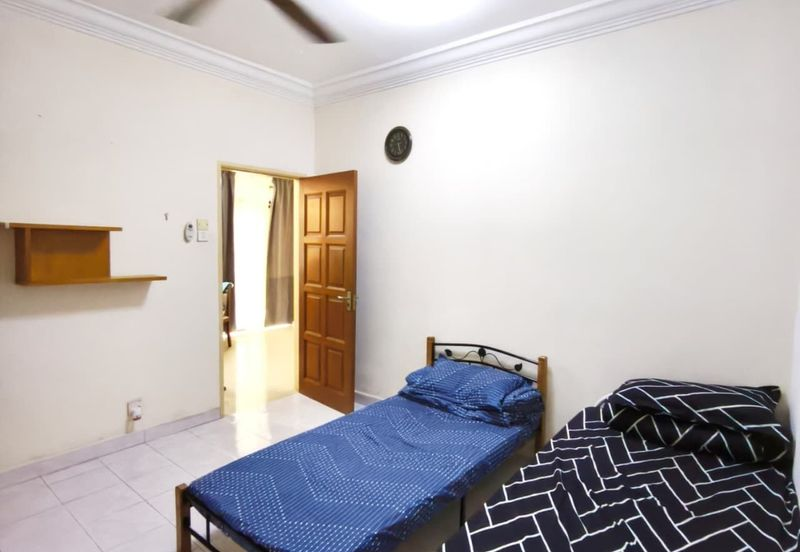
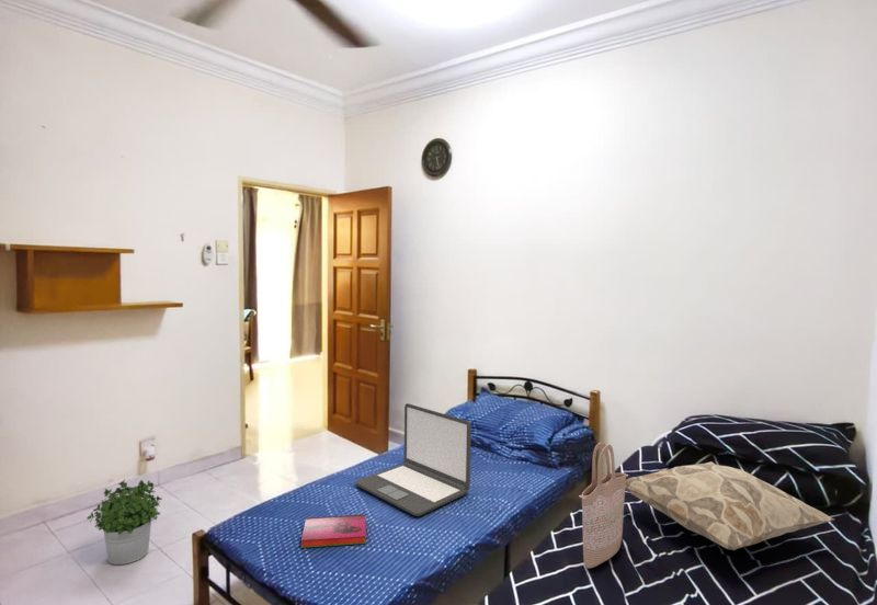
+ laptop (411, 454)
+ shopping bag (605, 501)
+ hardback book (334, 529)
+ decorative pillow (717, 500)
+ potted plant (126, 518)
